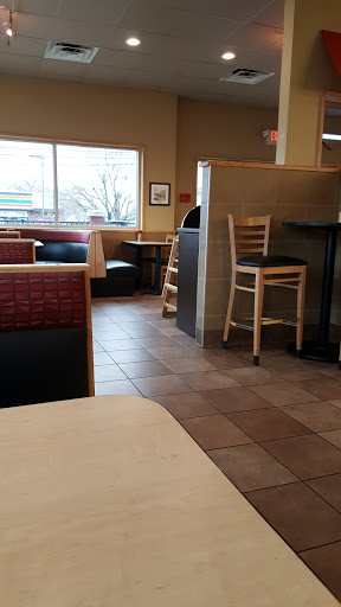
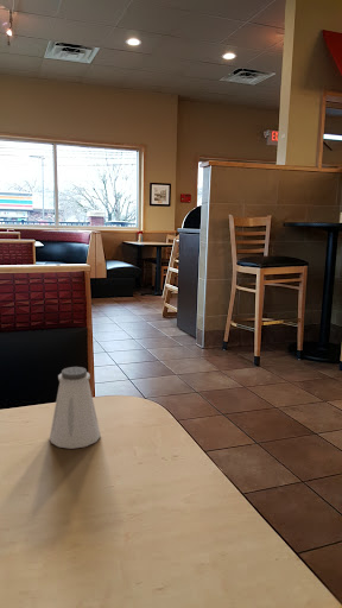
+ saltshaker (74, 404)
